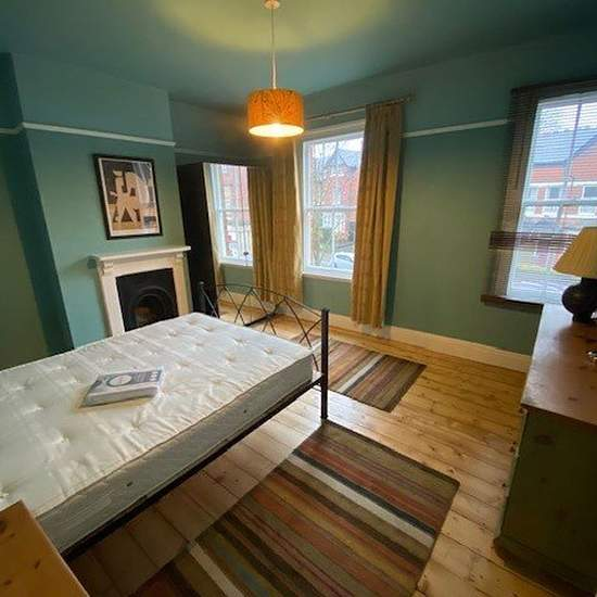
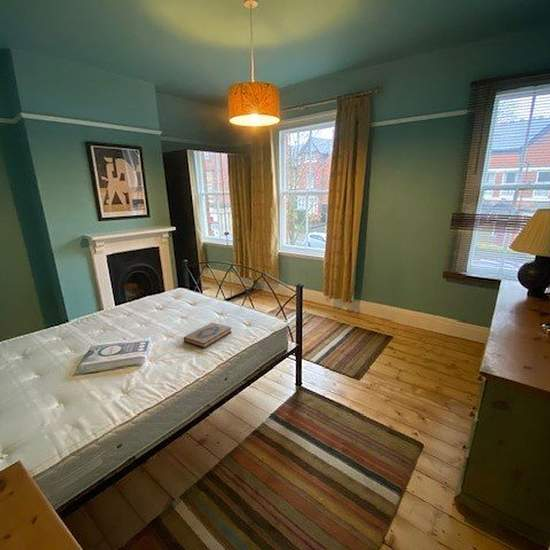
+ hardback book (208, 334)
